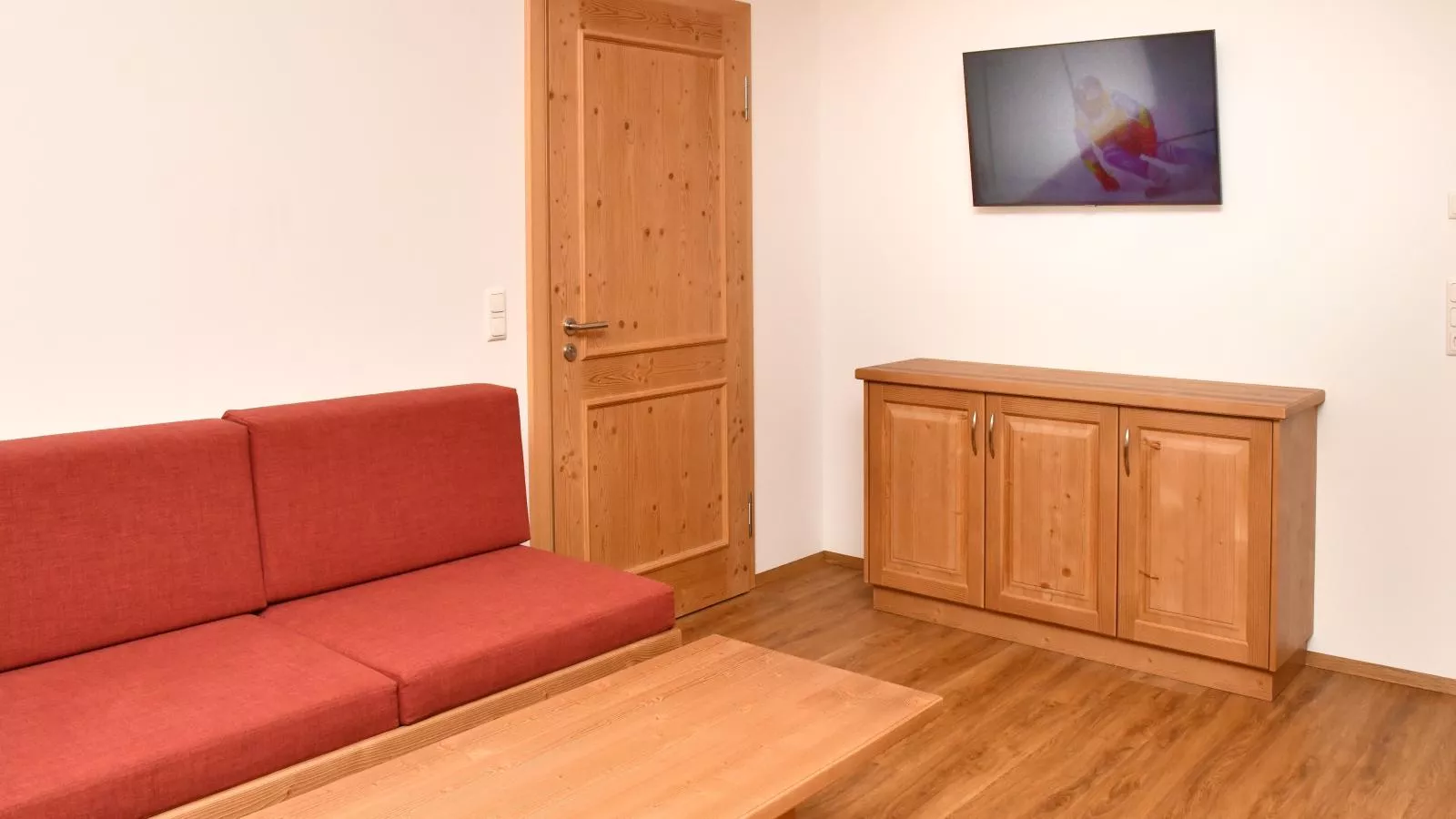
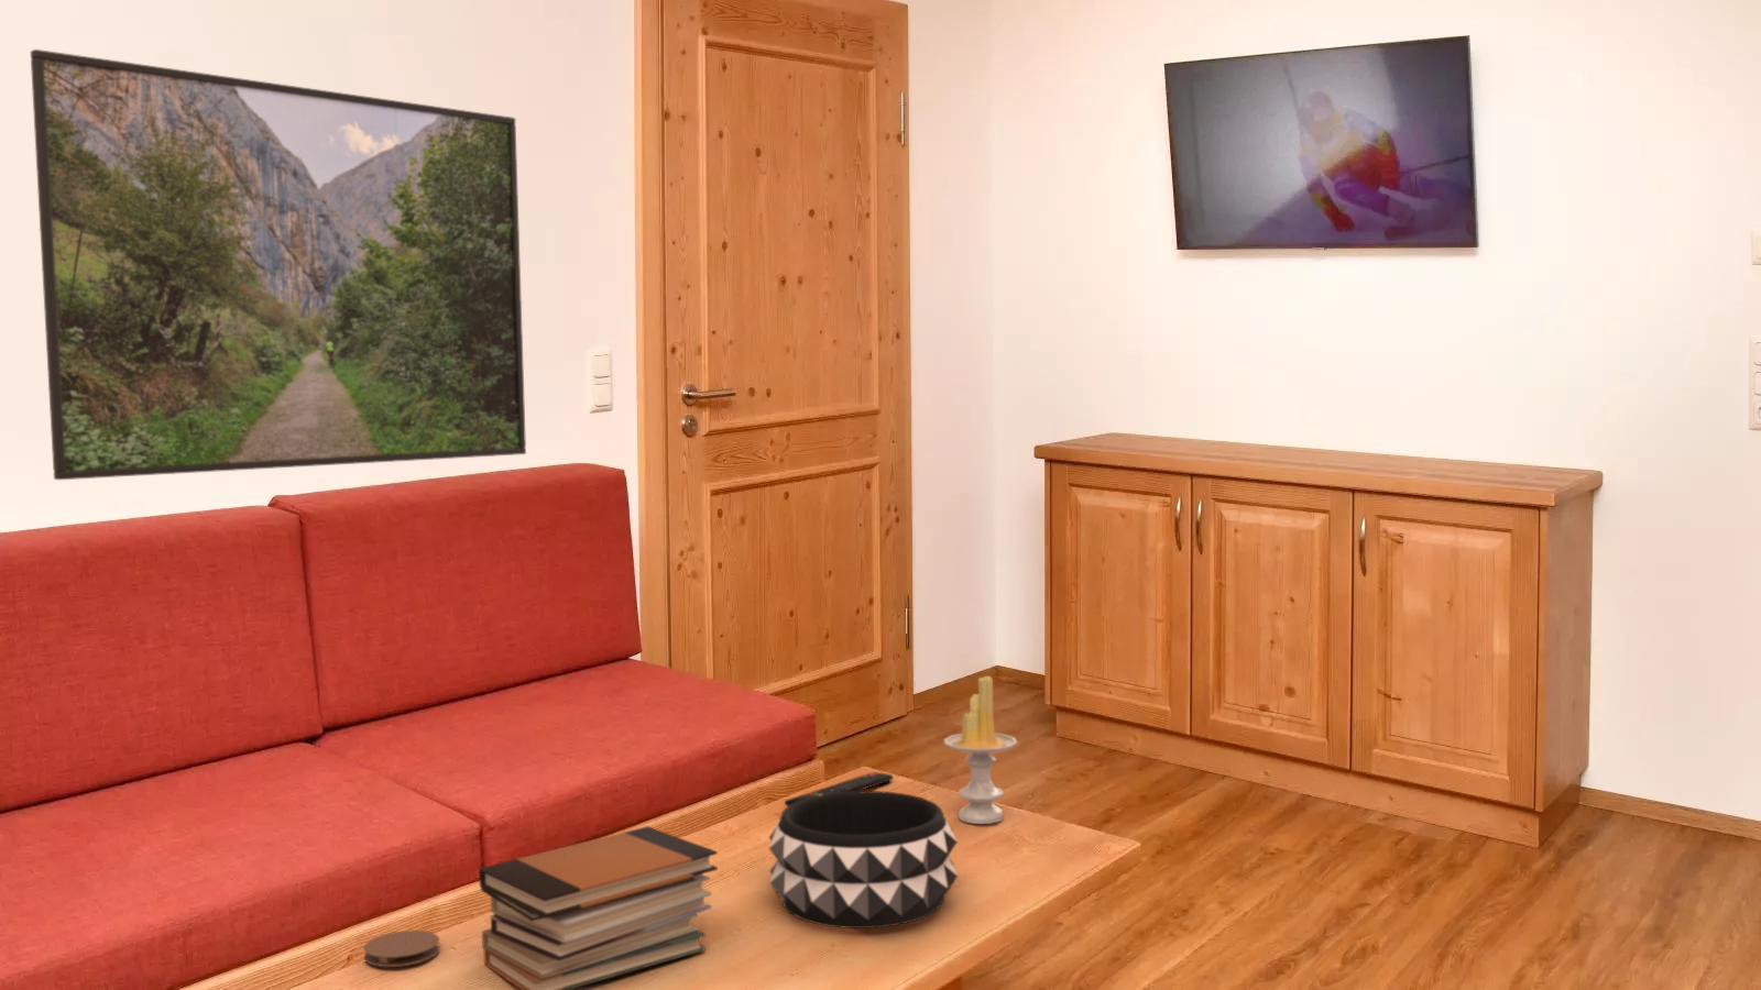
+ decorative bowl (862, 856)
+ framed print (310, 278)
+ candle (980, 746)
+ coaster (402, 948)
+ remote control (841, 789)
+ book stack (600, 908)
